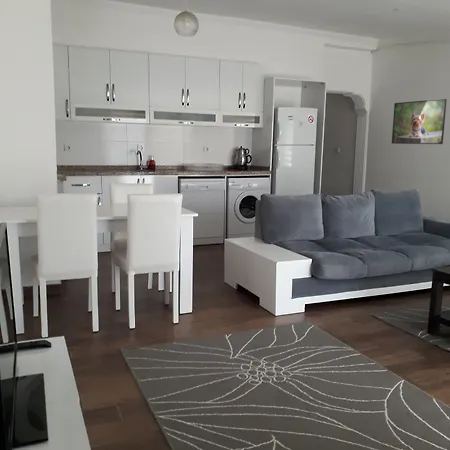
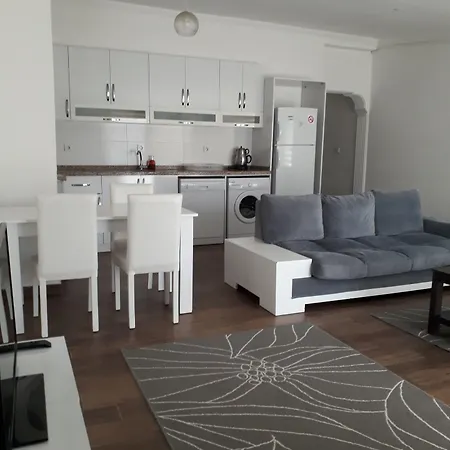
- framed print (417, 122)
